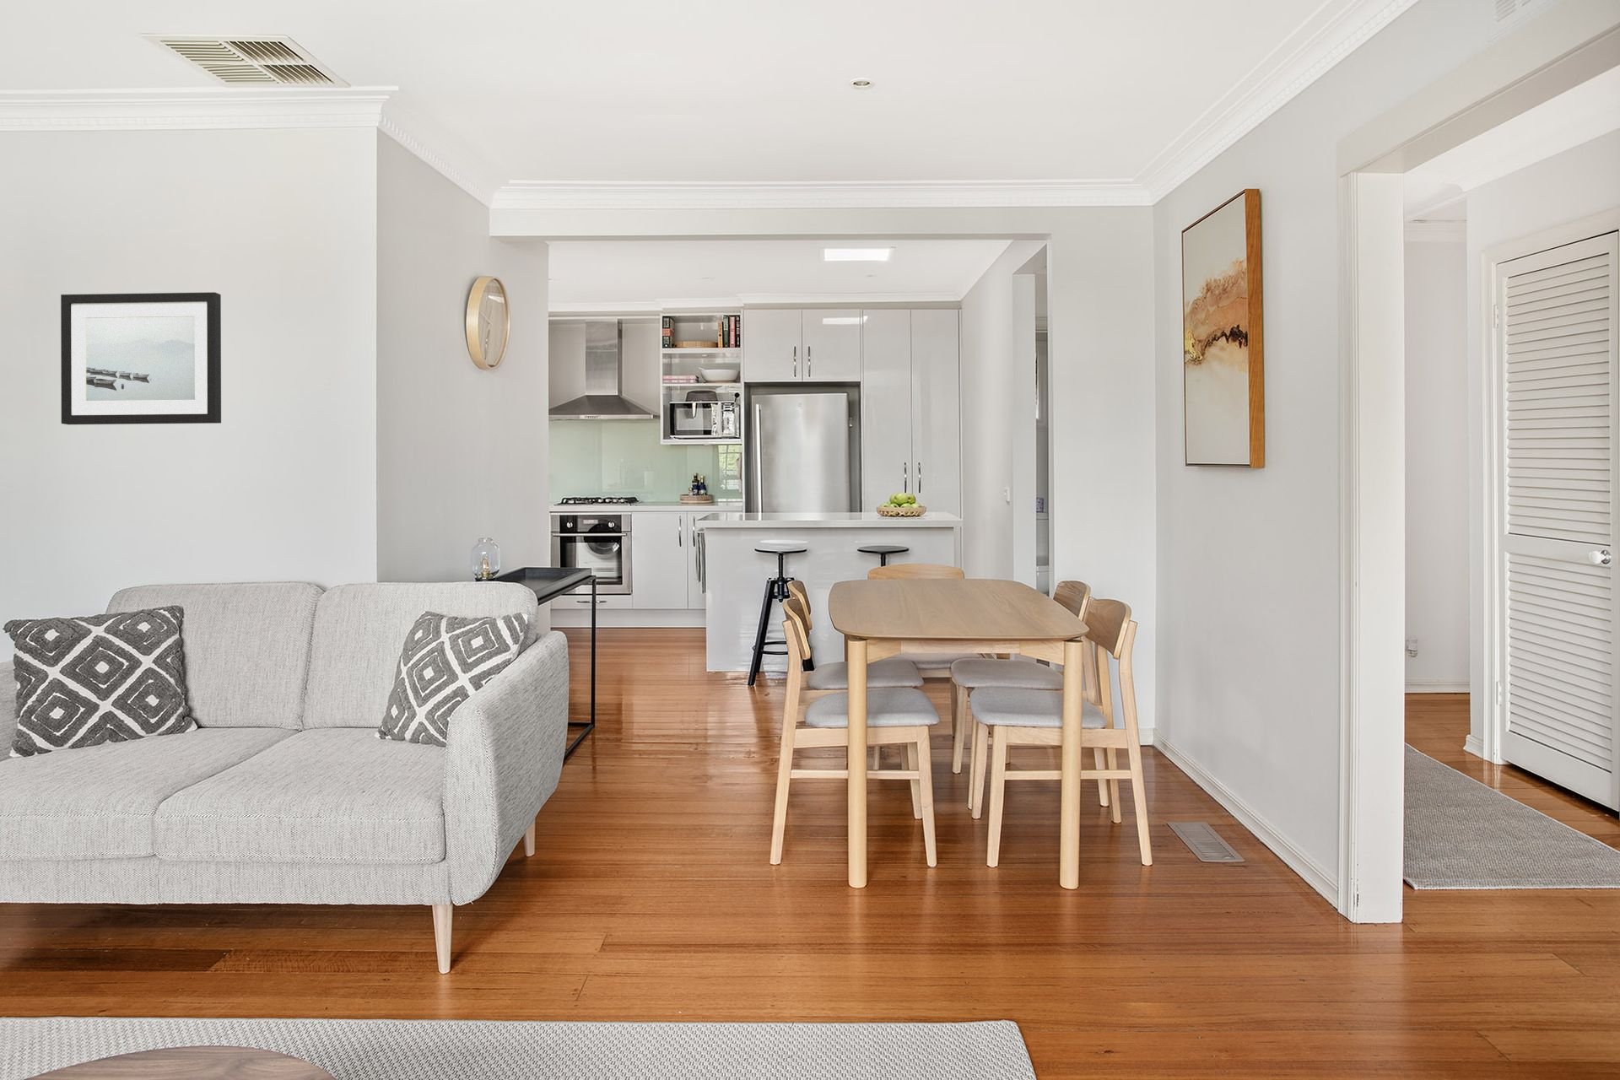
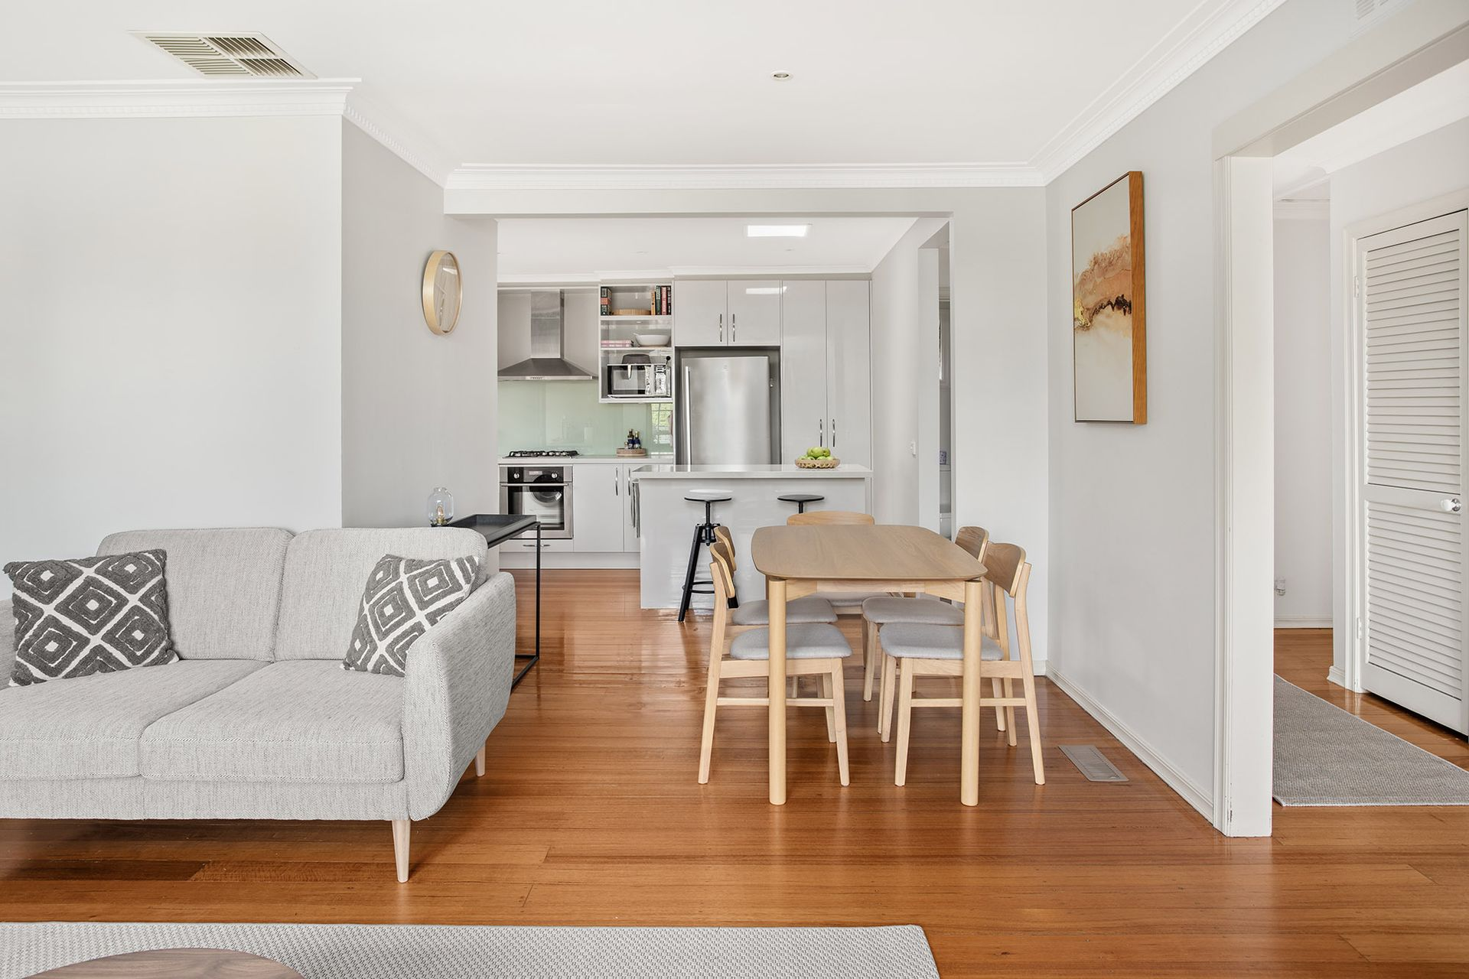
- wall art (141, 359)
